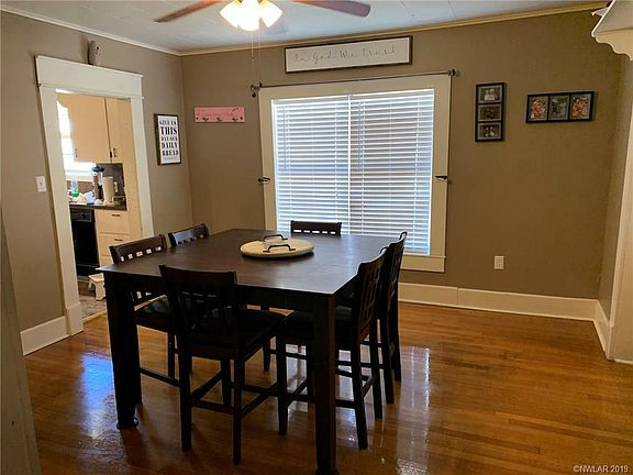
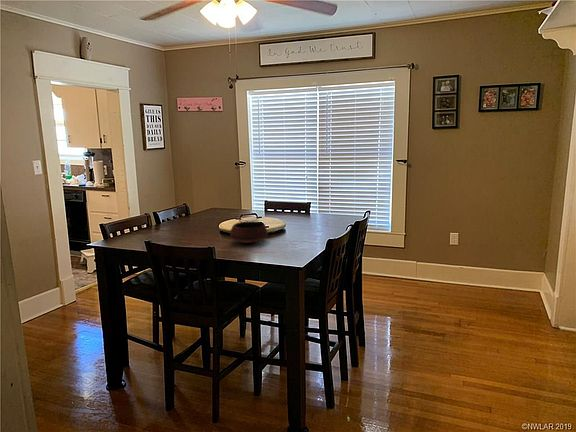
+ bowl (249, 233)
